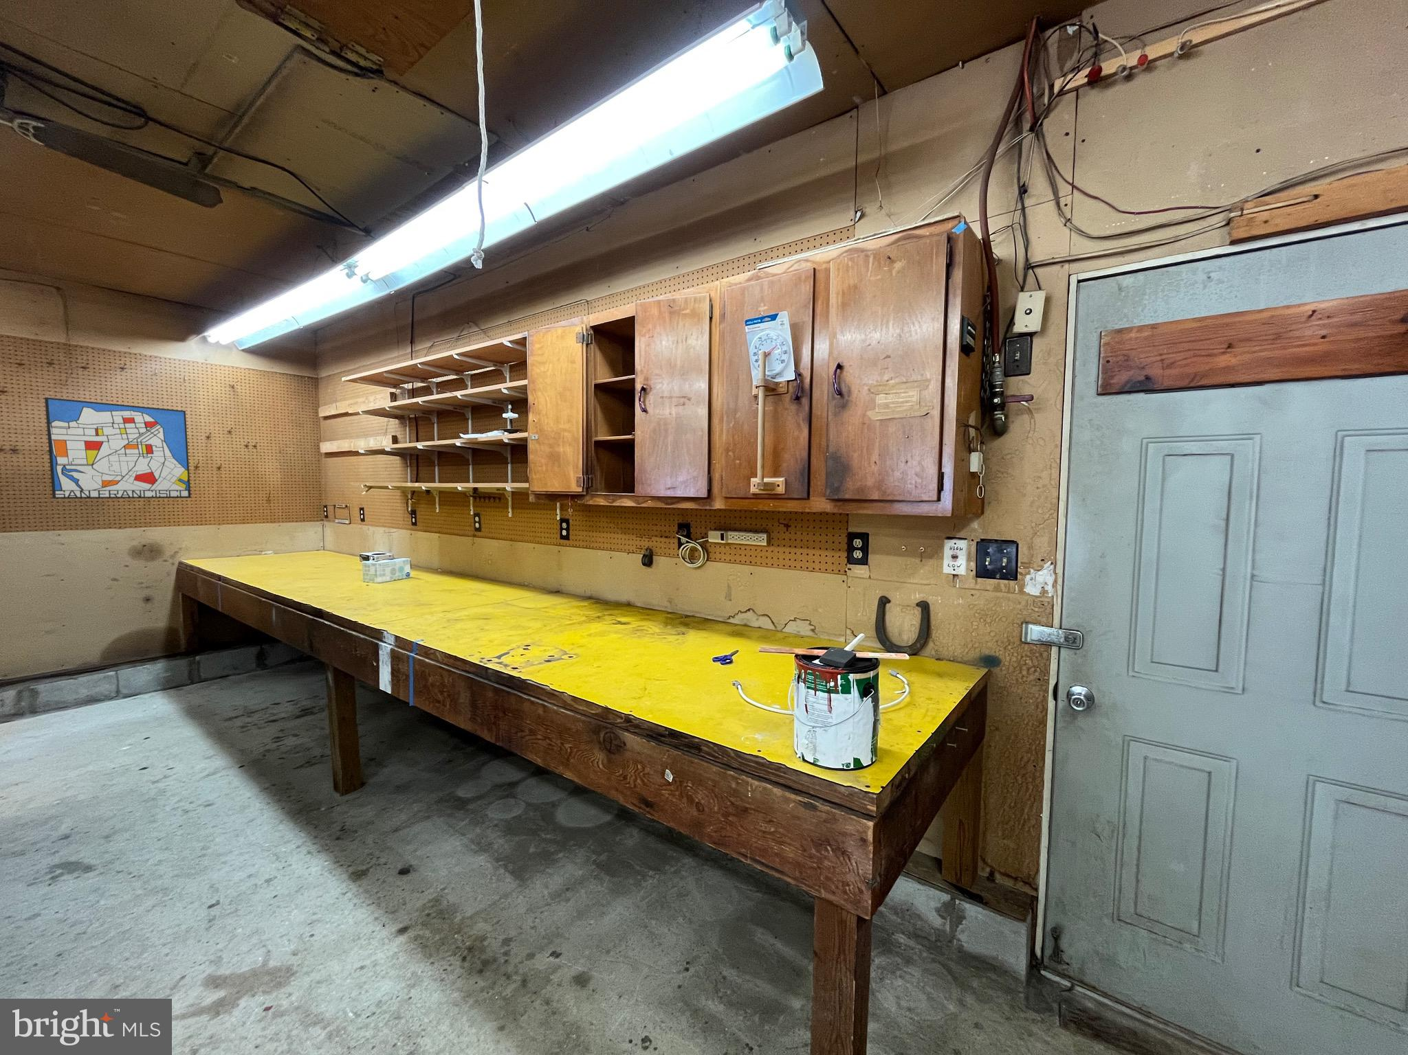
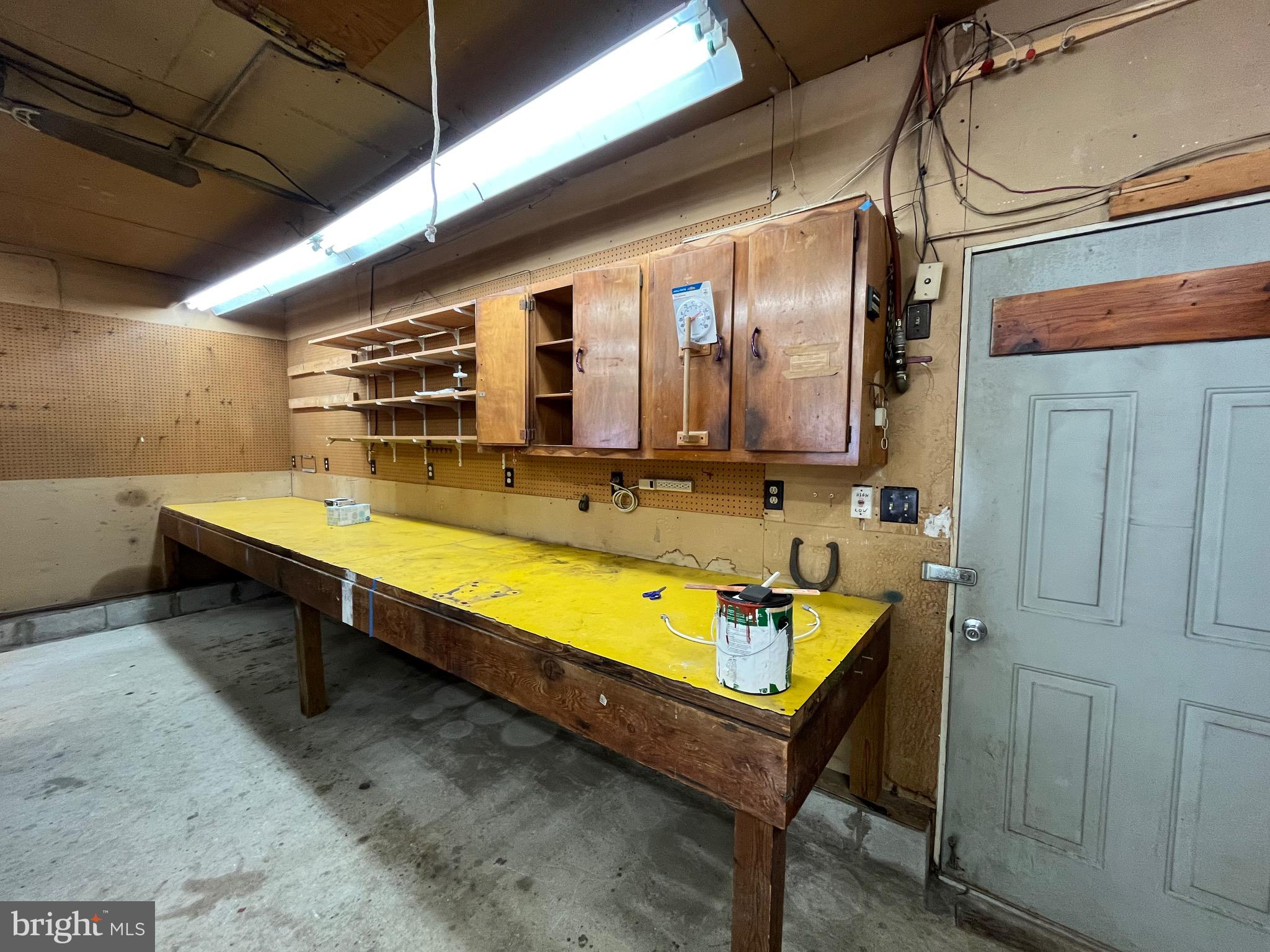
- wall art (123, 451)
